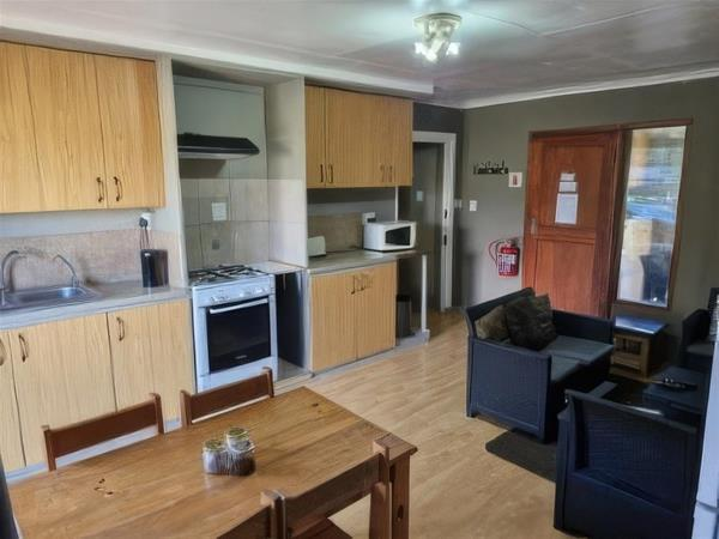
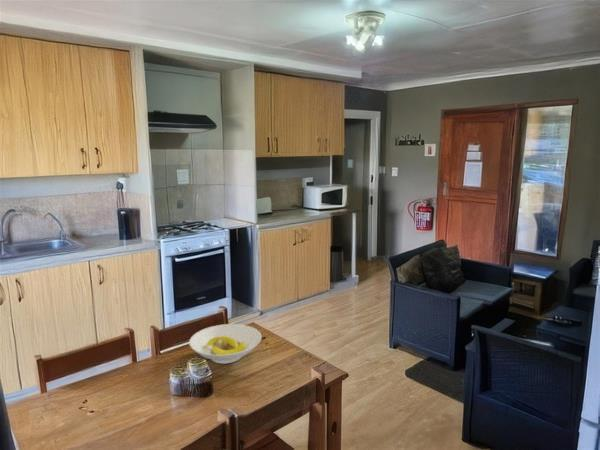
+ bowl (226, 345)
